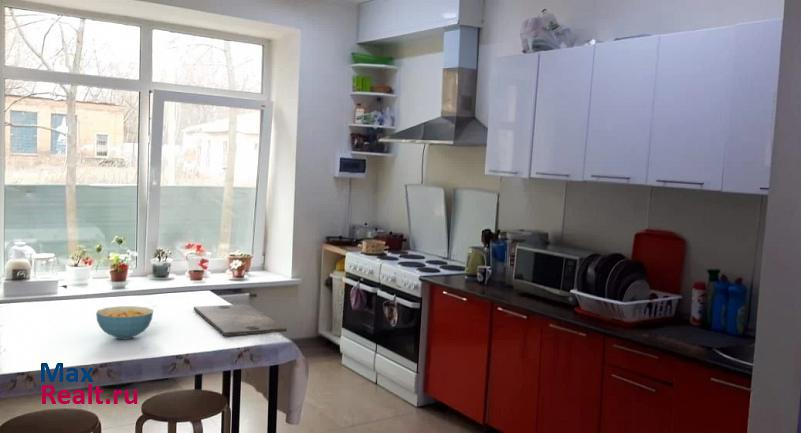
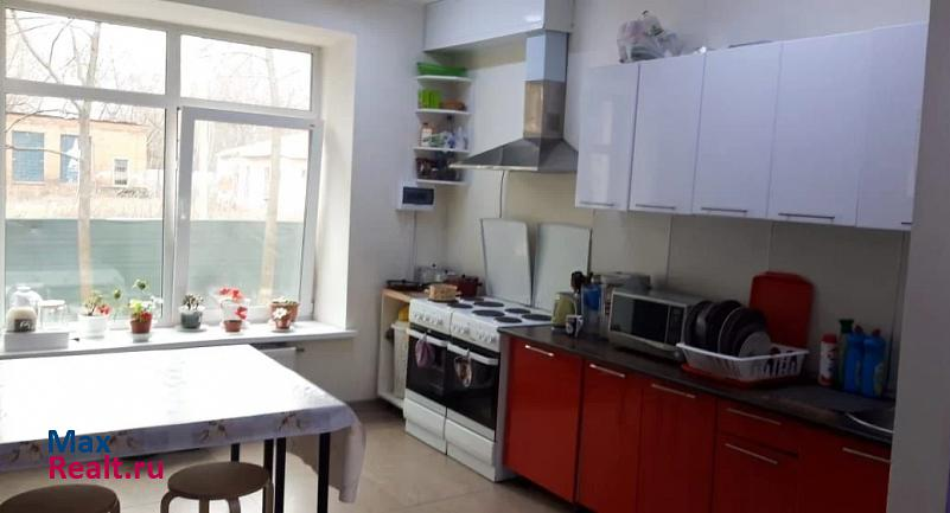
- cutting board (237, 318)
- cereal bowl (124, 324)
